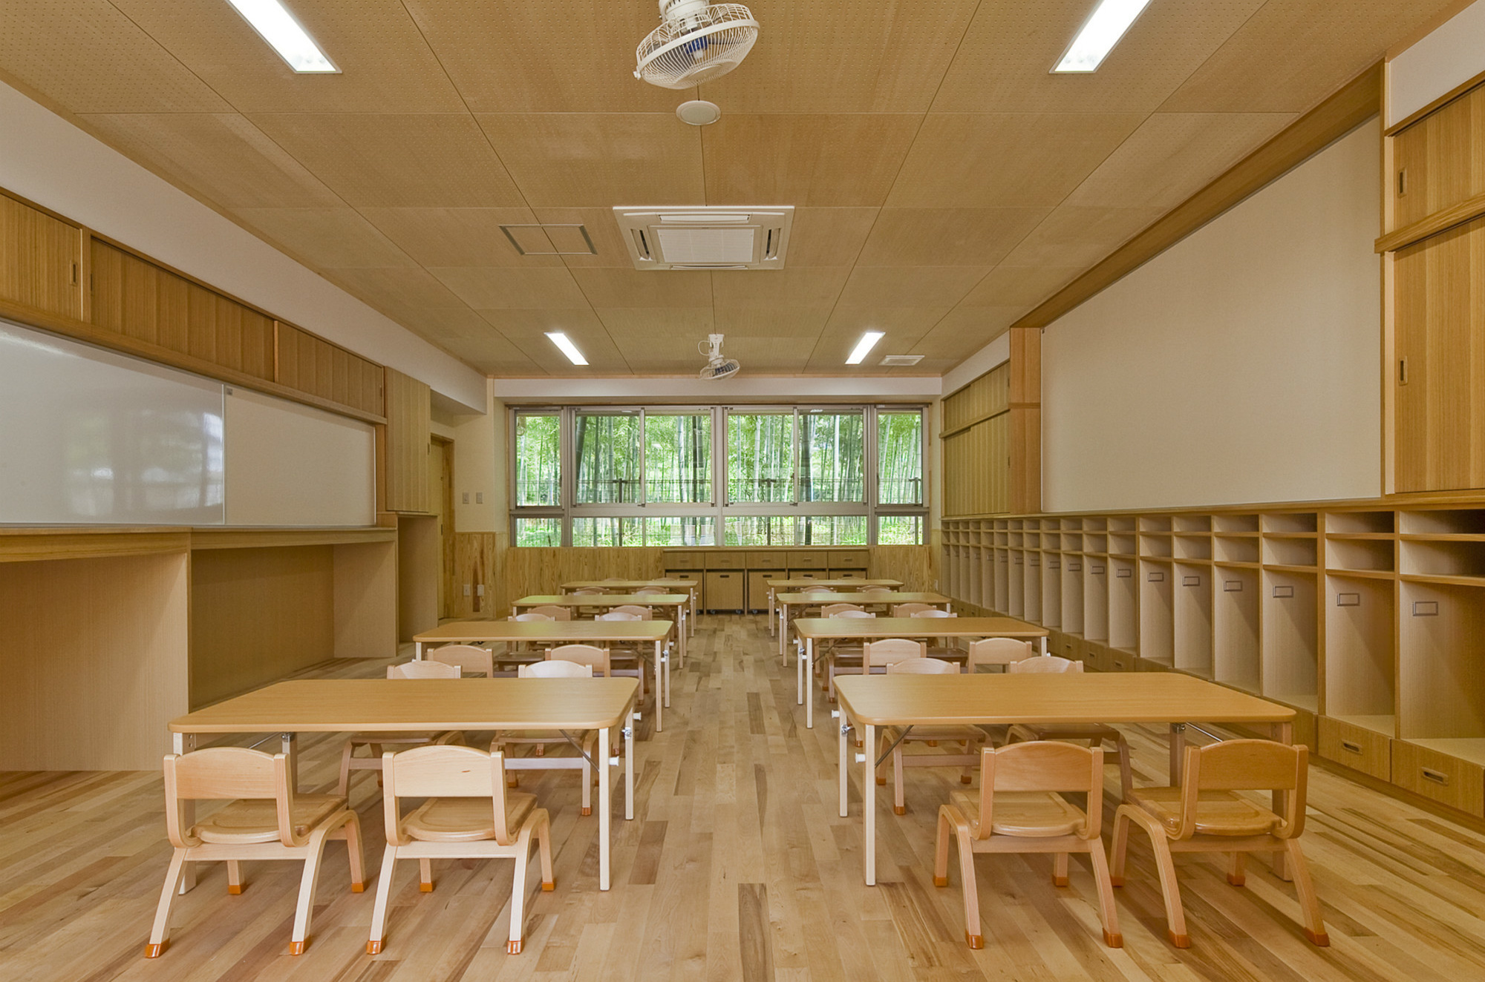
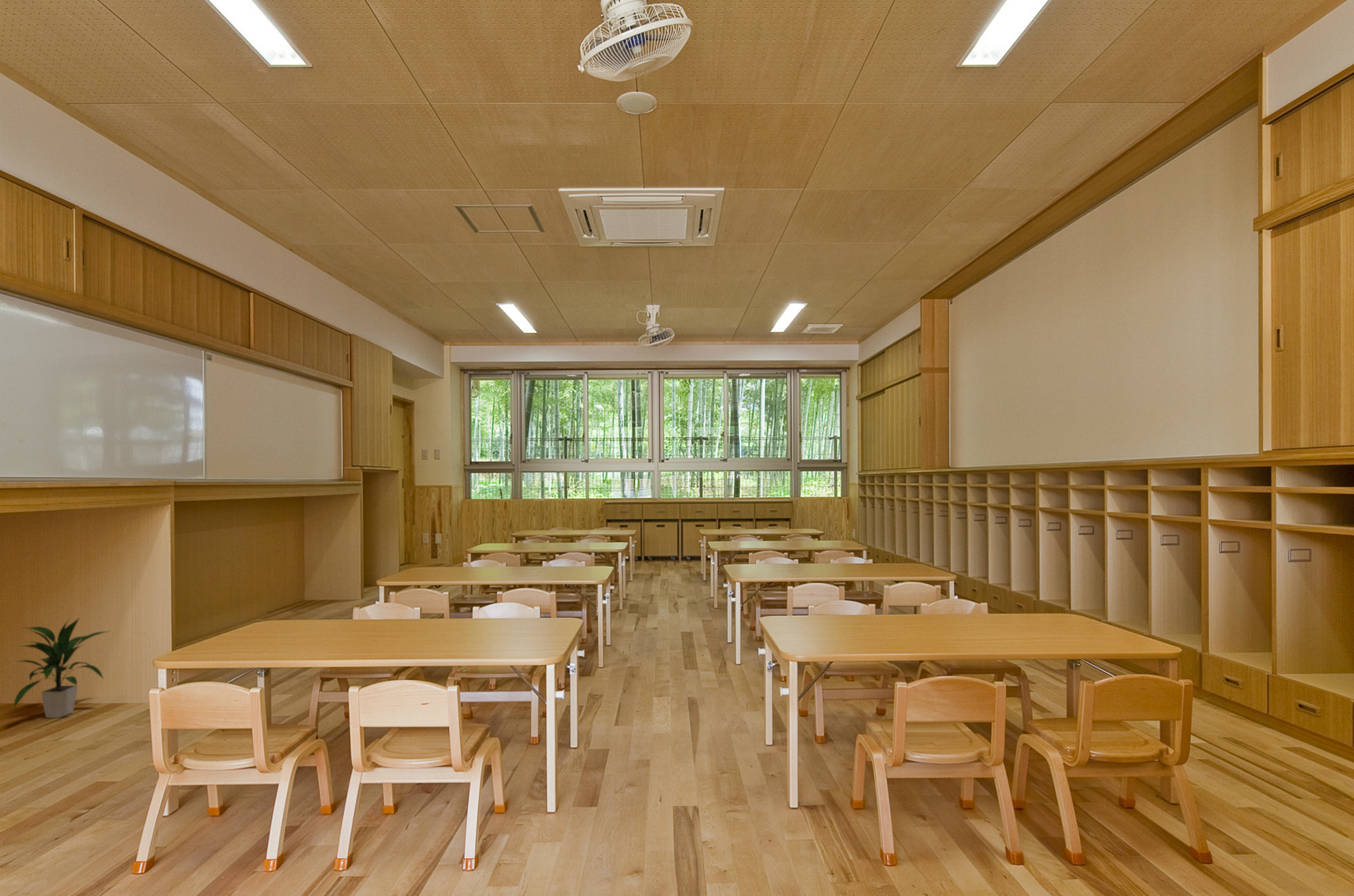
+ indoor plant (55, 666)
